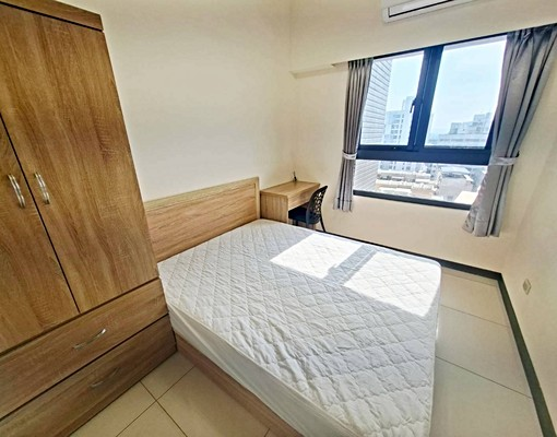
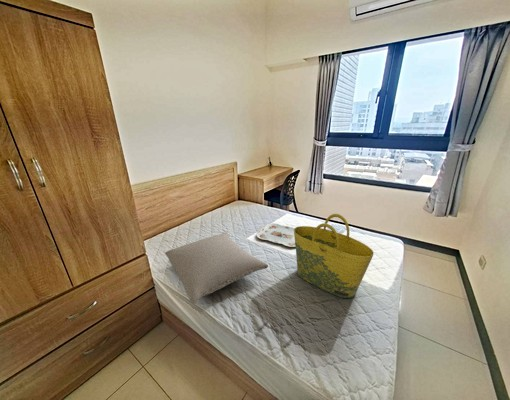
+ pillow (213, 259)
+ serving tray (281, 234)
+ tote bag (328, 250)
